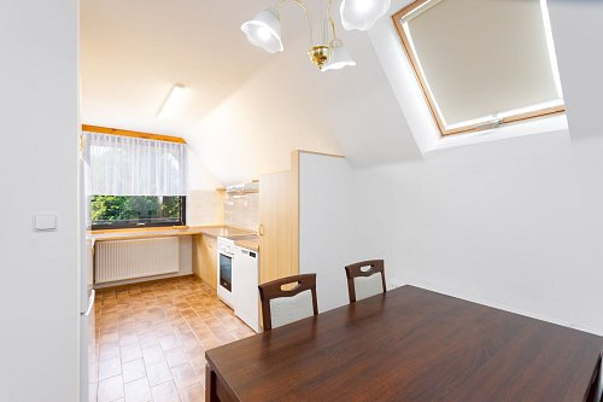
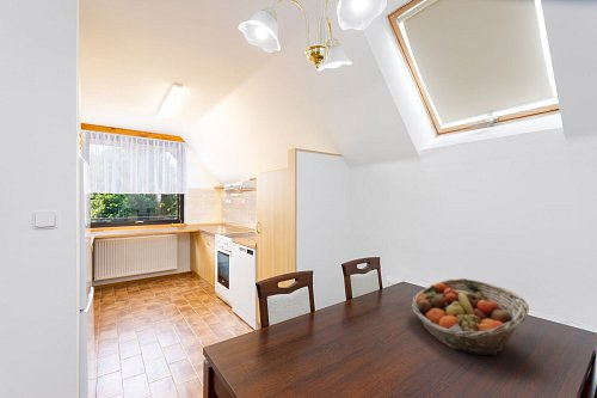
+ fruit basket (462, 311)
